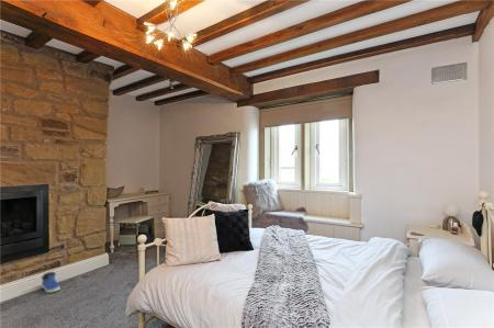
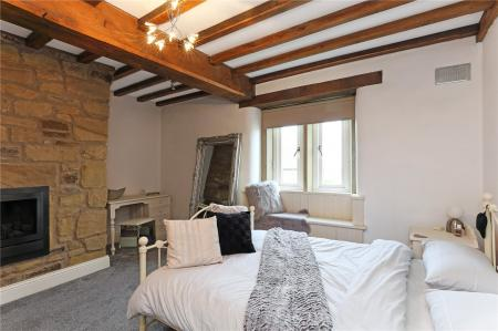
- sneaker (50, 281)
